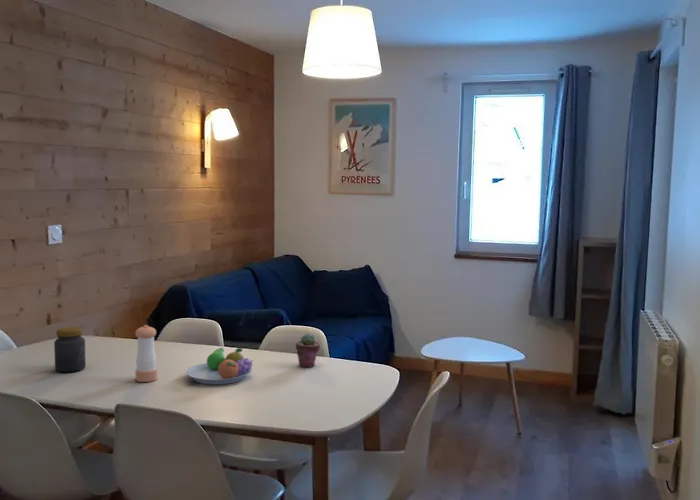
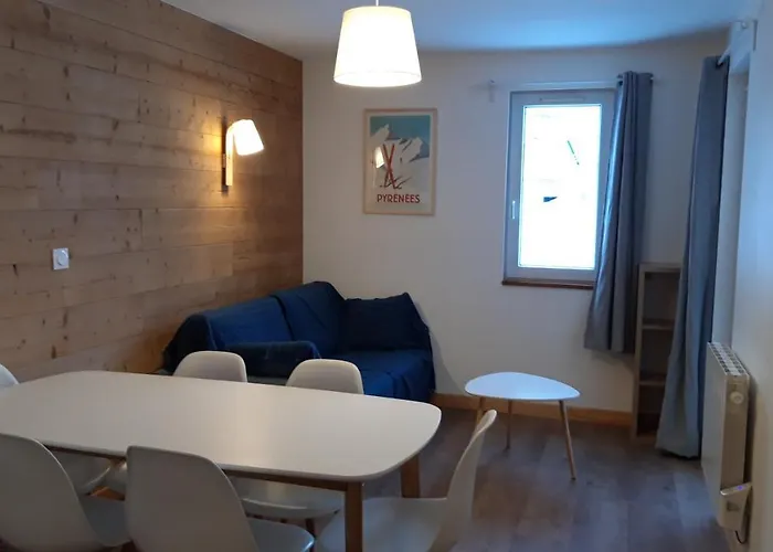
- jar (69, 348)
- potted succulent (307, 349)
- pepper shaker (146, 352)
- fruit bowl (220, 363)
